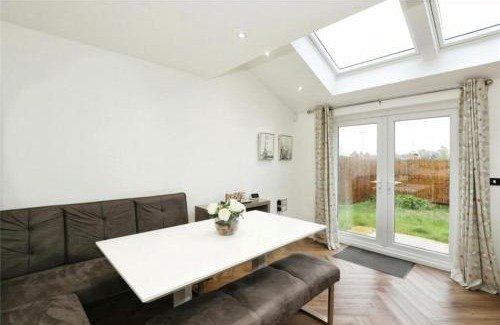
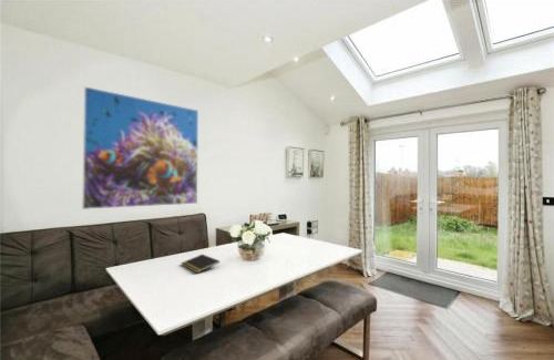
+ notepad (199, 263)
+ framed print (147, 153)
